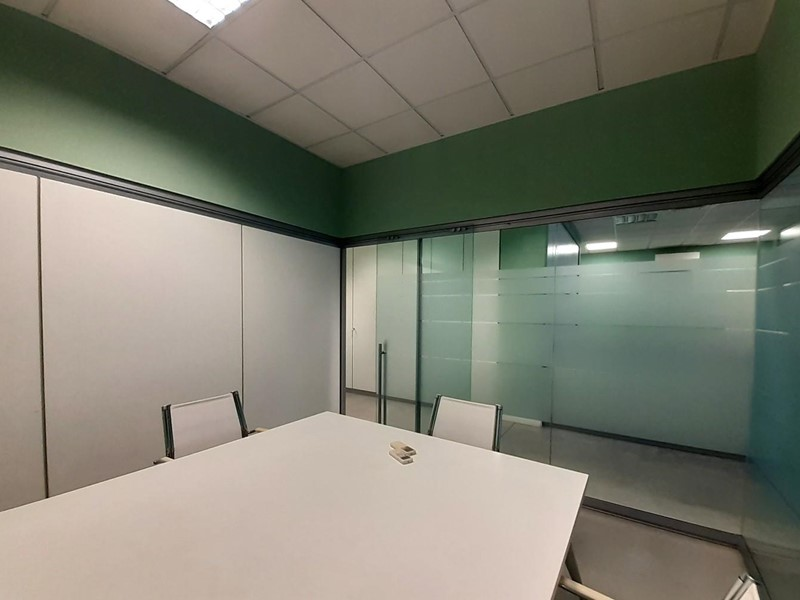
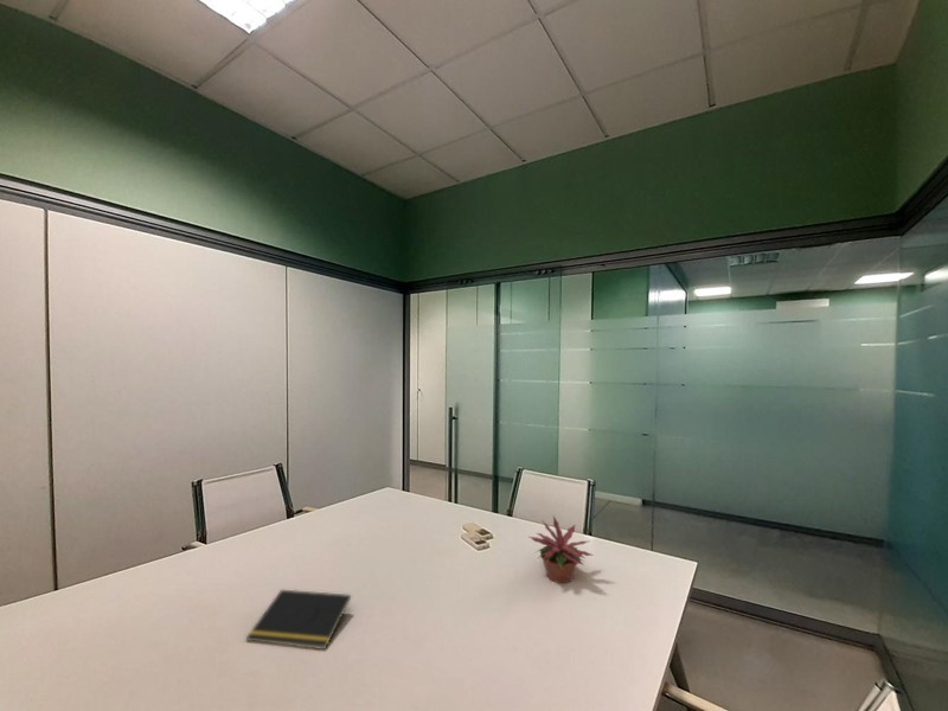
+ potted plant (558, 547)
+ notepad (301, 616)
